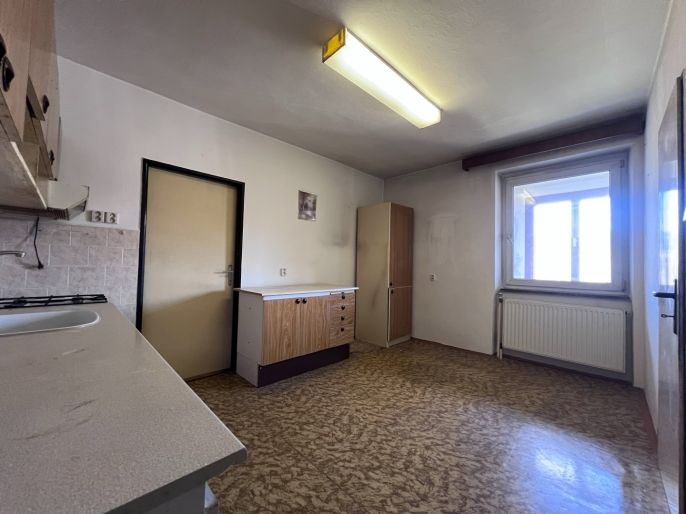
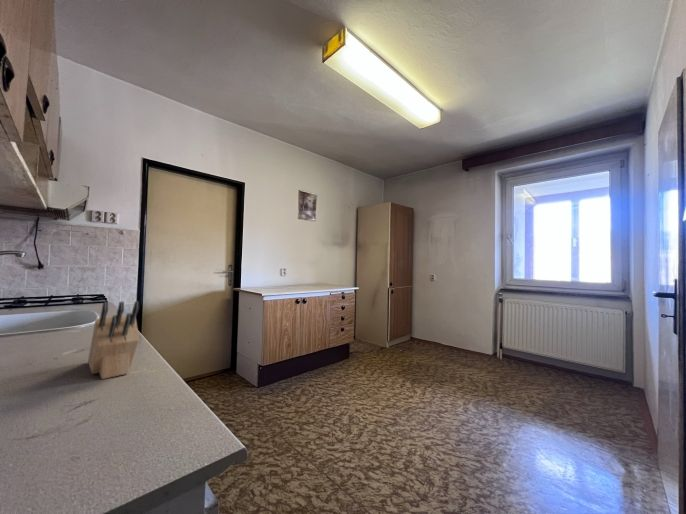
+ knife block (113, 333)
